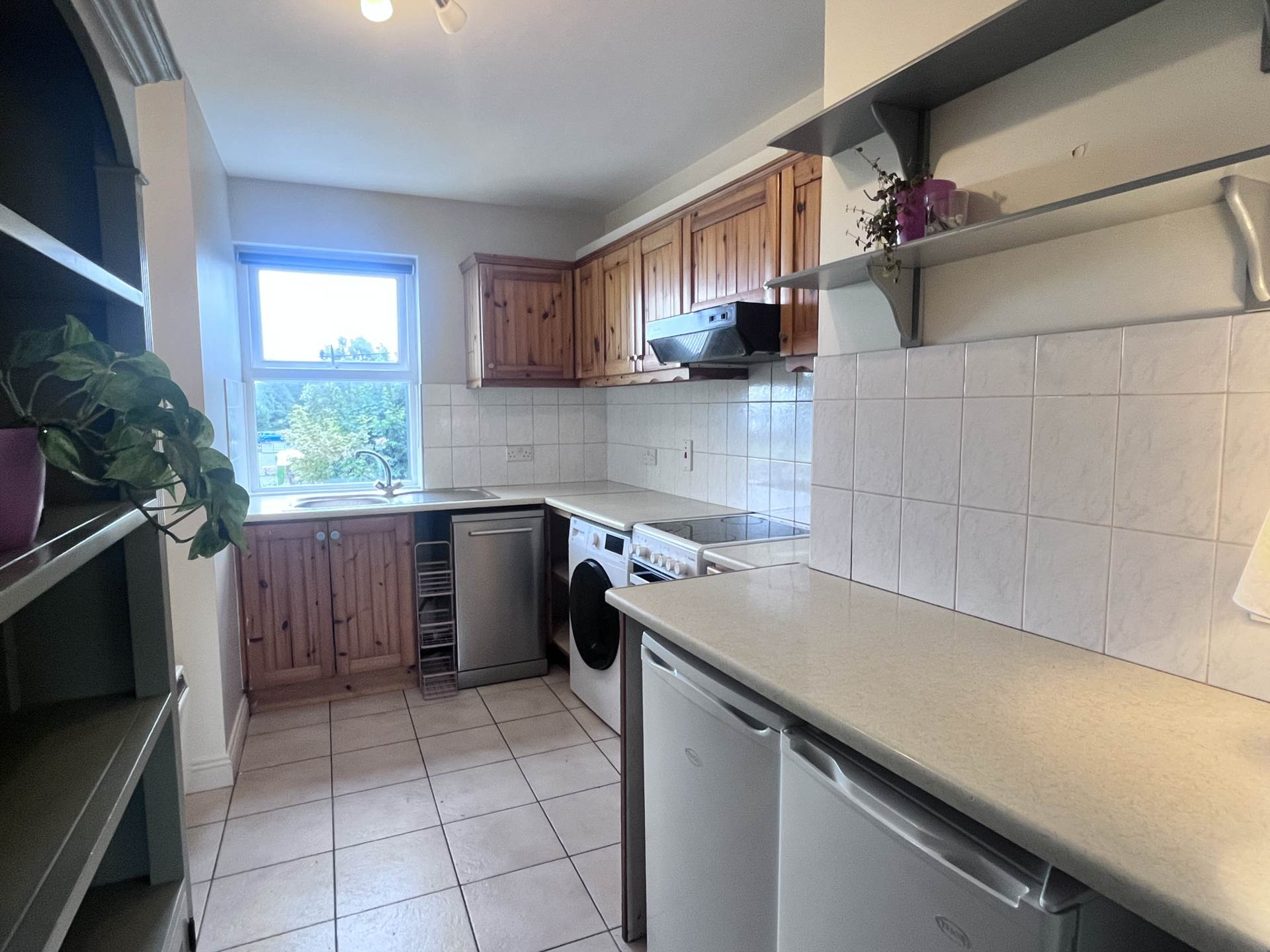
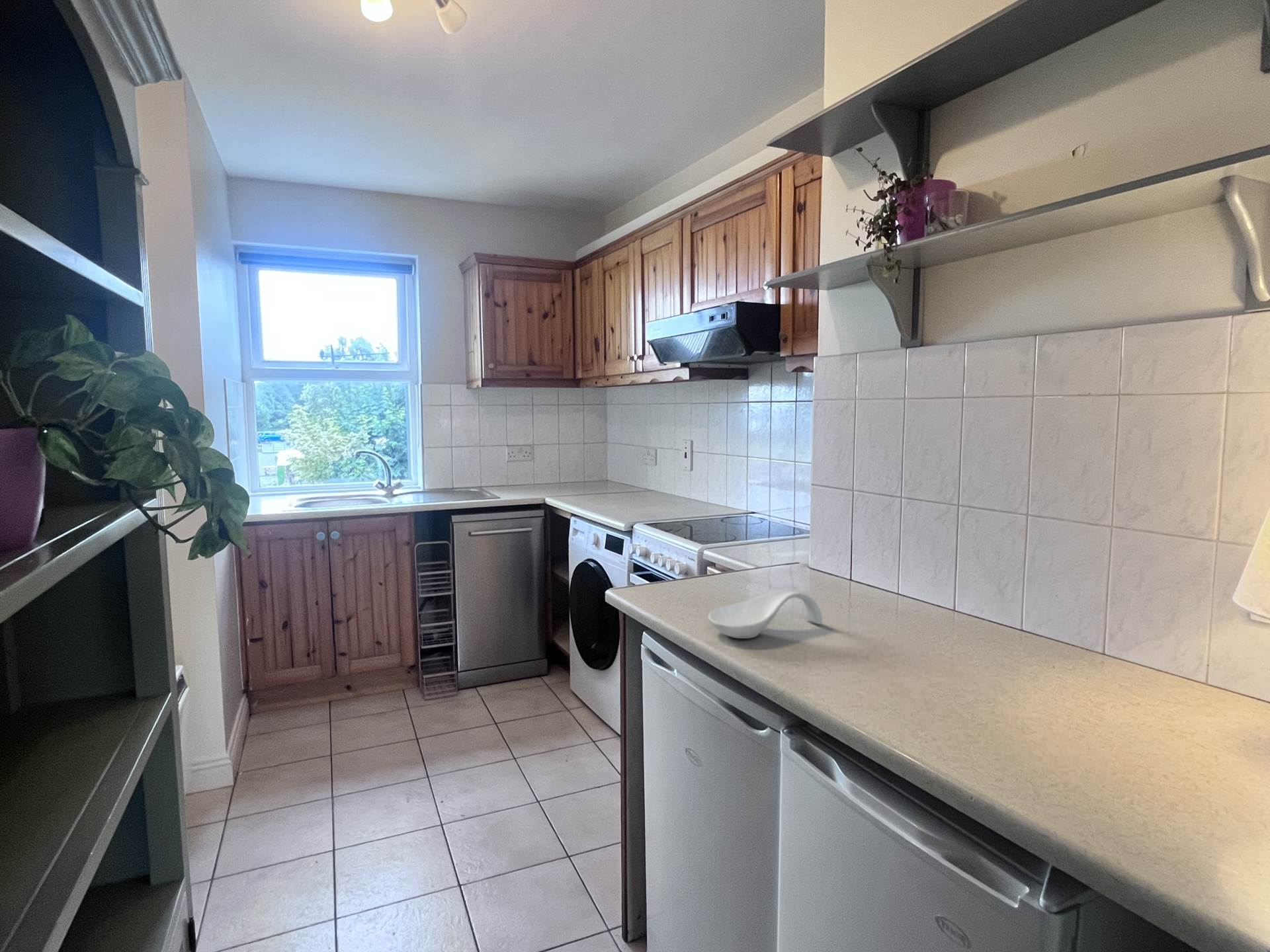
+ spoon rest (765, 612)
